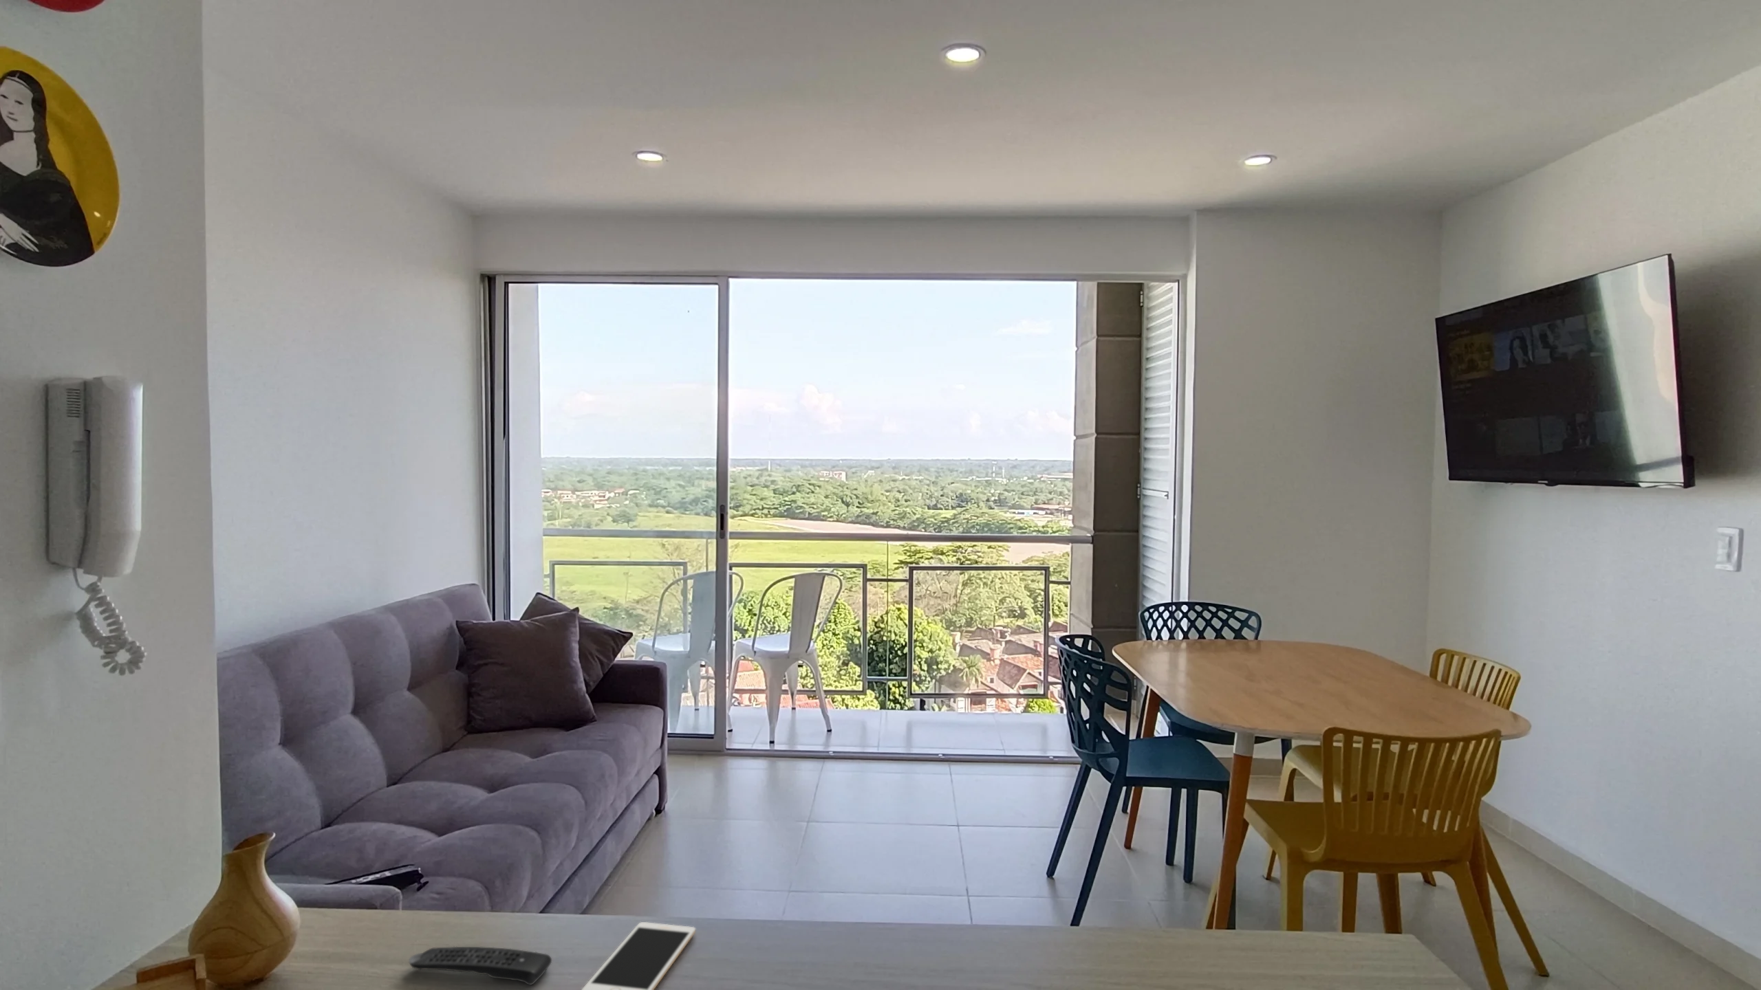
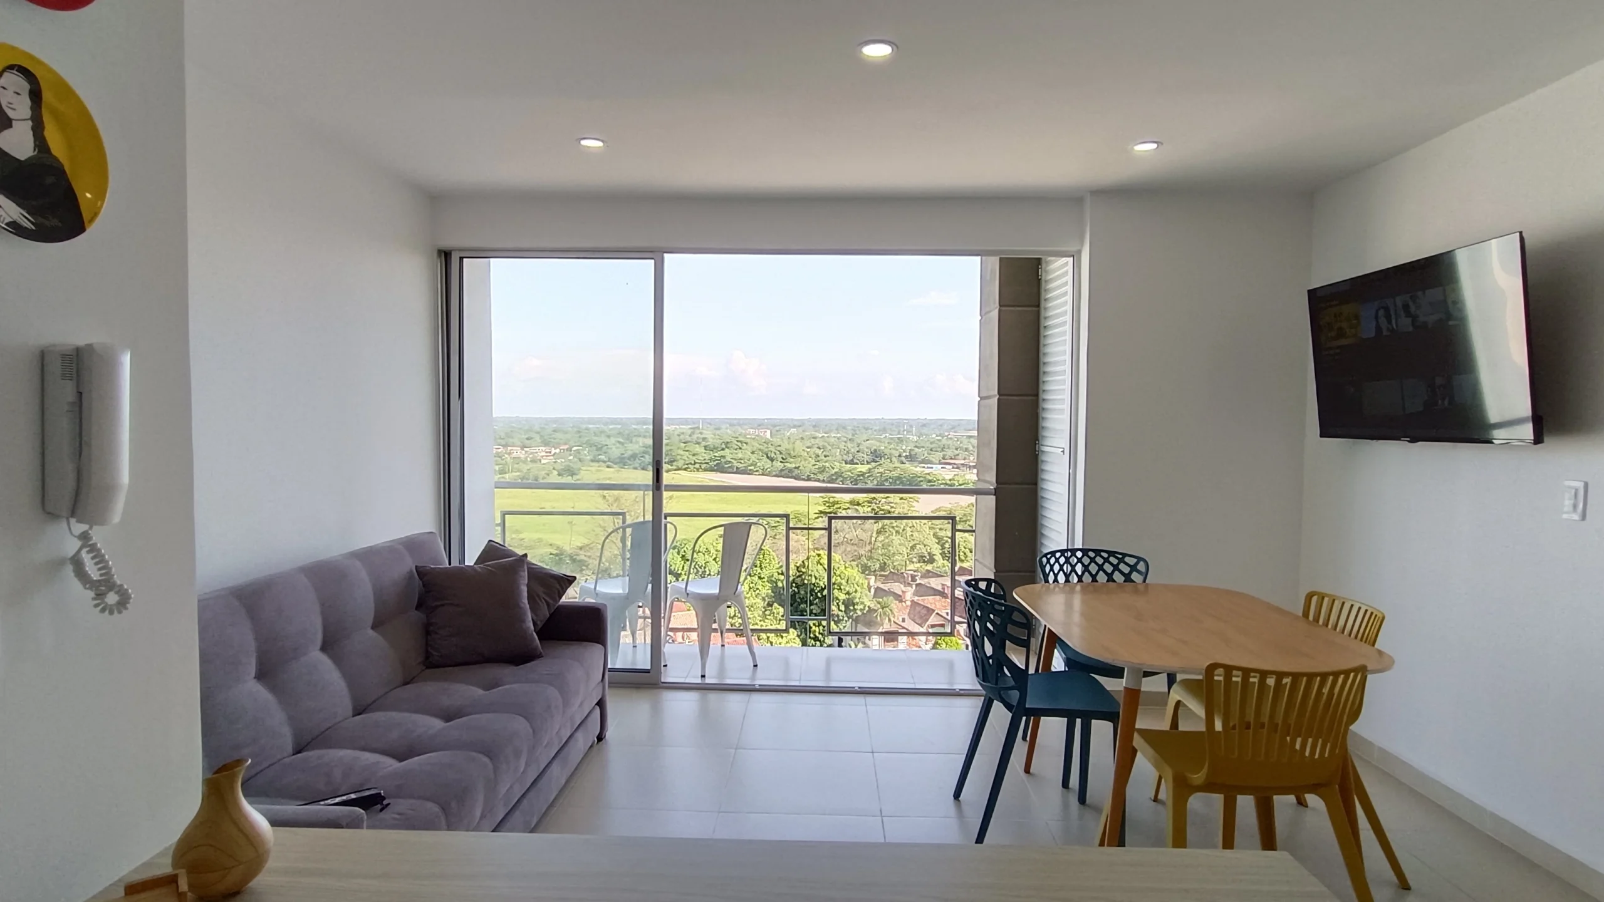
- cell phone (641, 961)
- remote control (477, 962)
